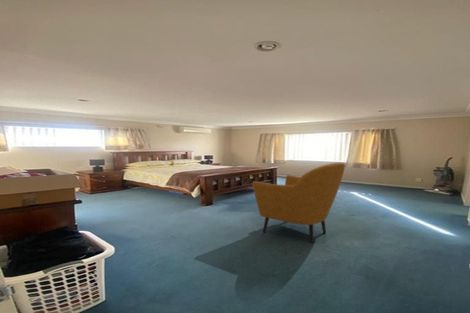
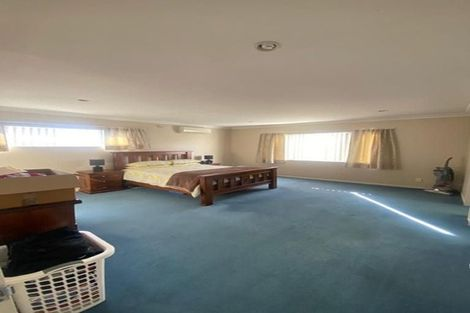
- armchair (302, 197)
